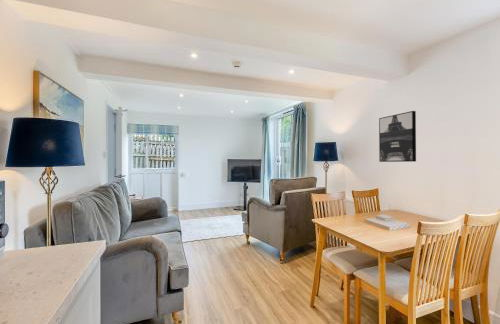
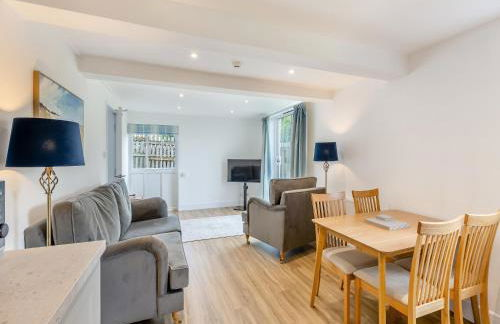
- wall art (396, 138)
